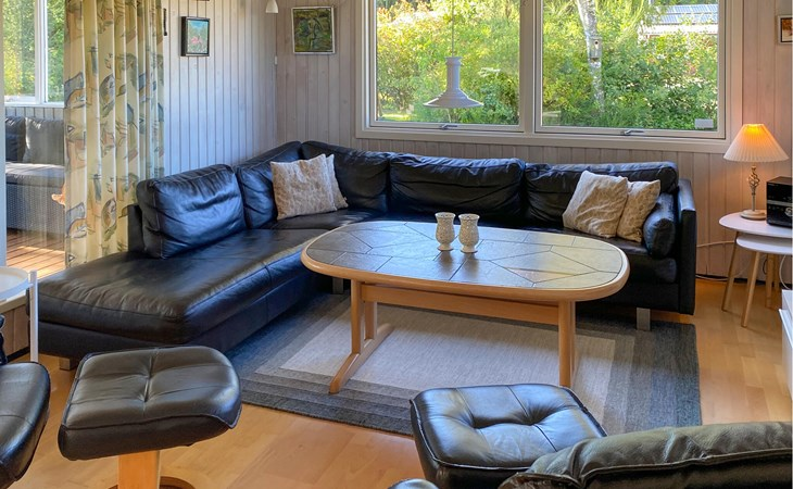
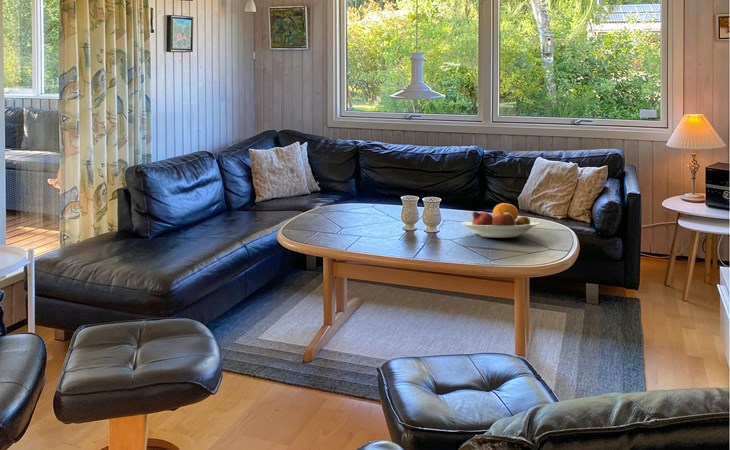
+ fruit bowl (499, 219)
